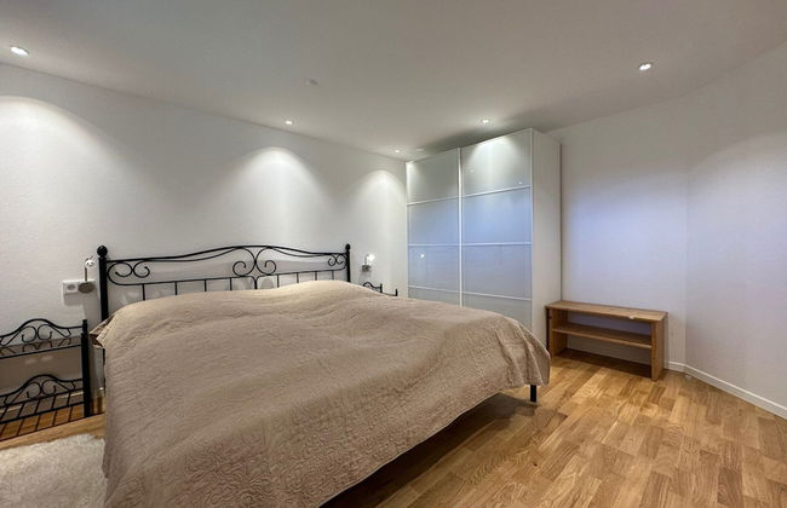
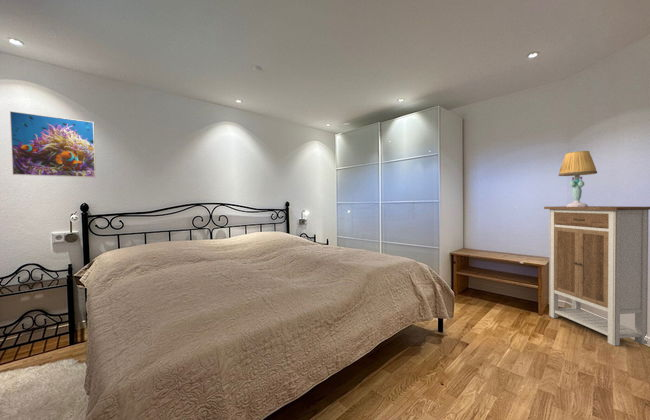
+ cabinet (591, 267)
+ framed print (56, 146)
+ table lamp (577, 179)
